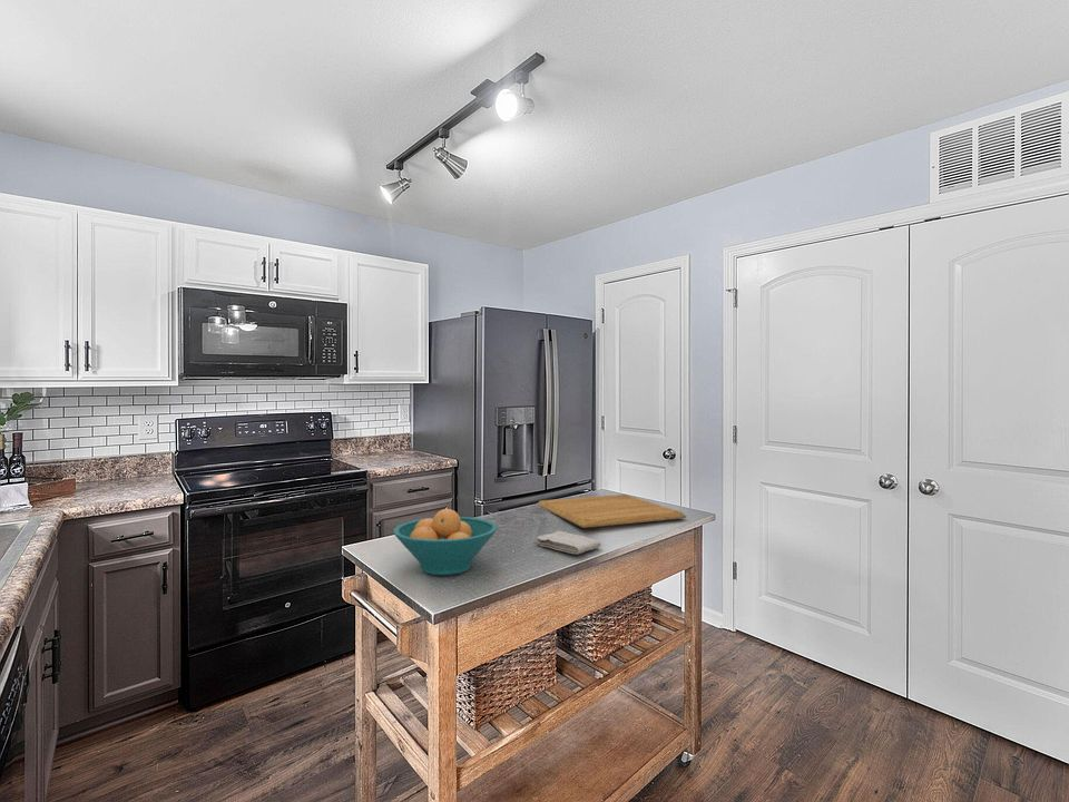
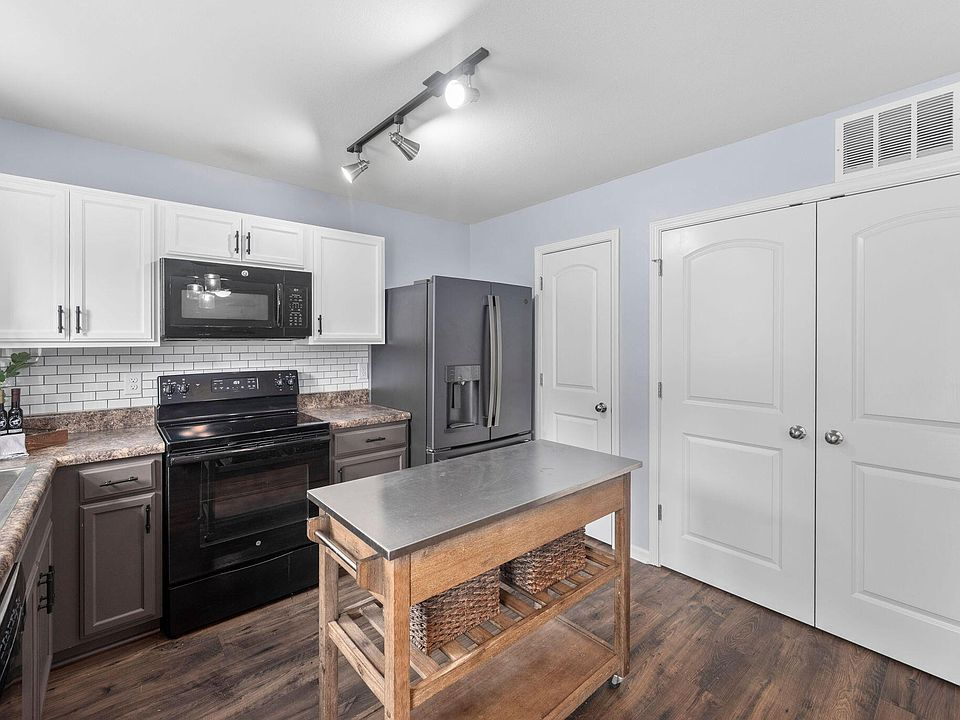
- fruit bowl (445, 538)
- chopping board (607, 508)
- washcloth (567, 541)
